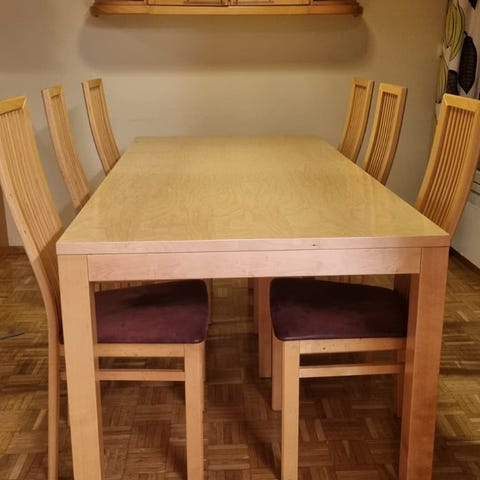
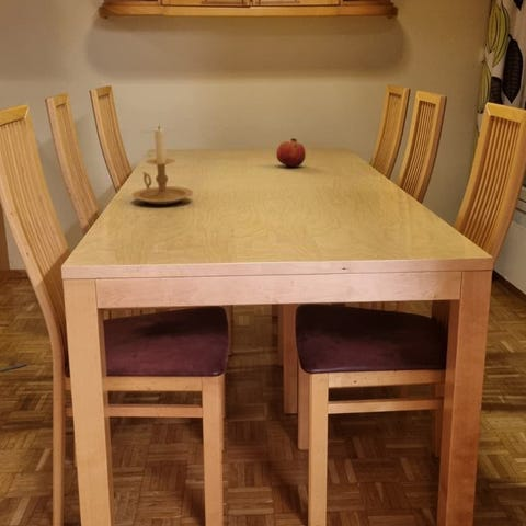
+ fruit (290, 152)
+ candle holder (158, 163)
